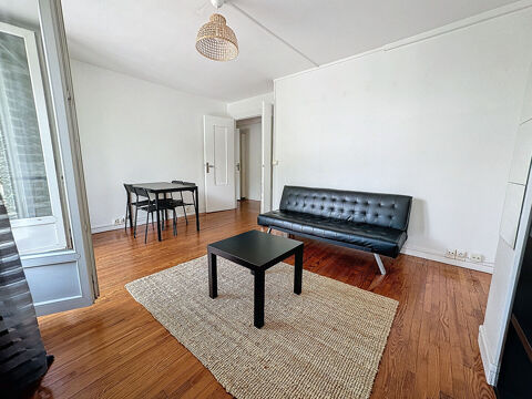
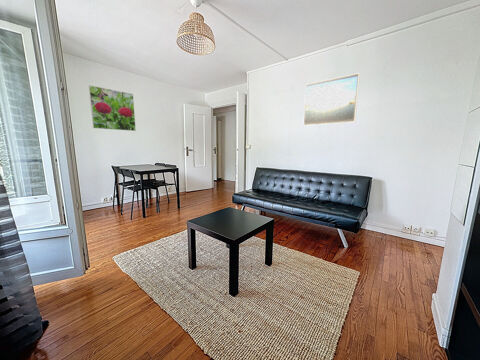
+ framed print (114, 110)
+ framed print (328, 102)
